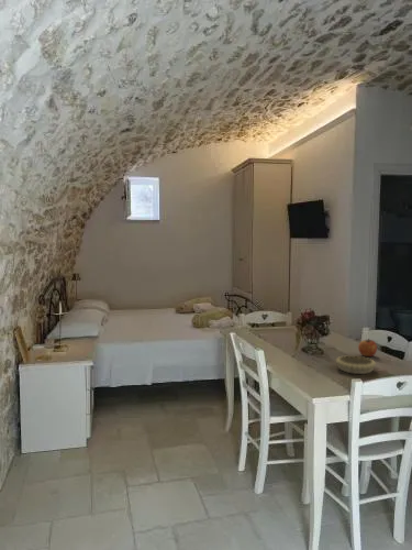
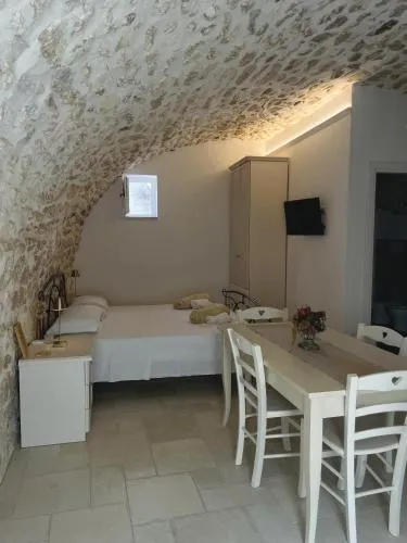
- decorative bowl (355, 364)
- apple (367, 346)
